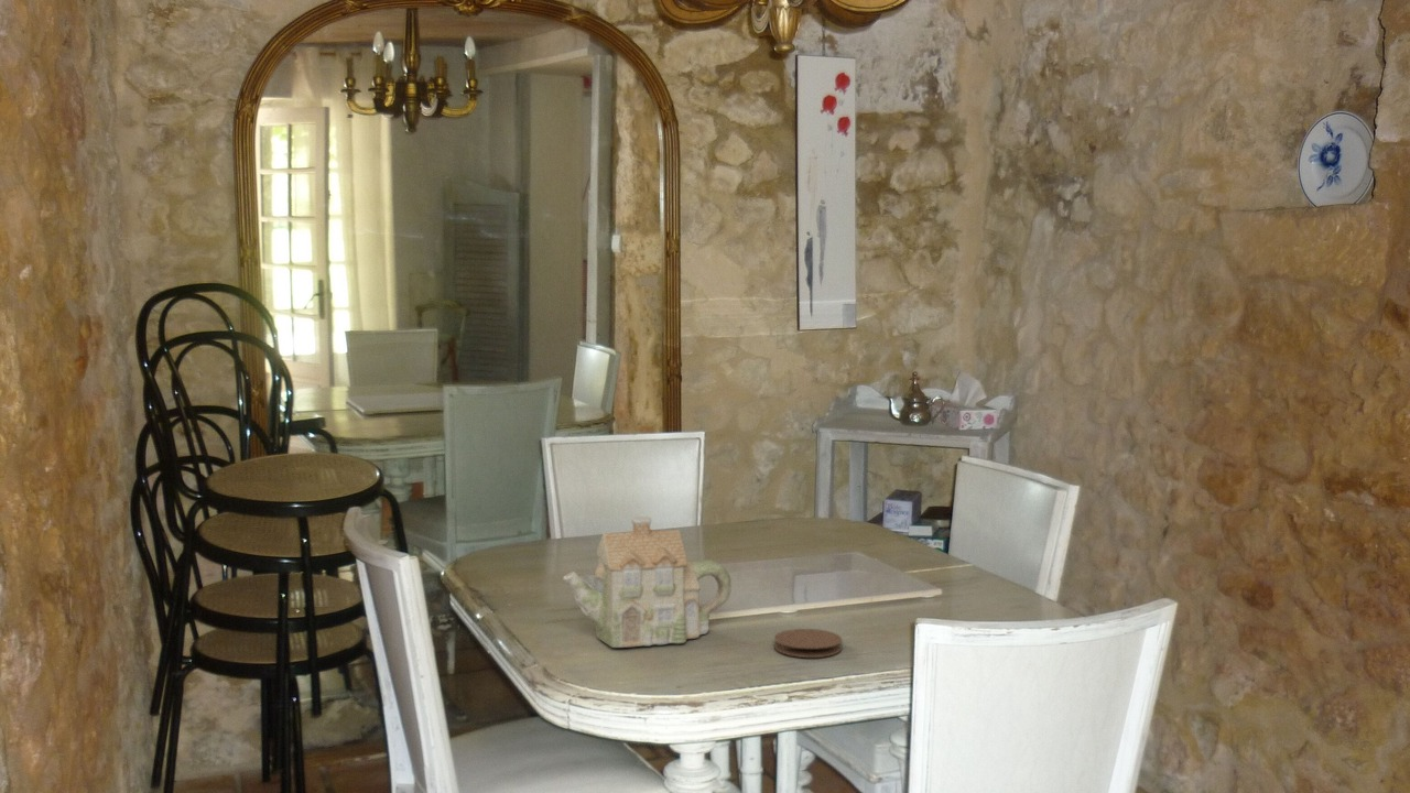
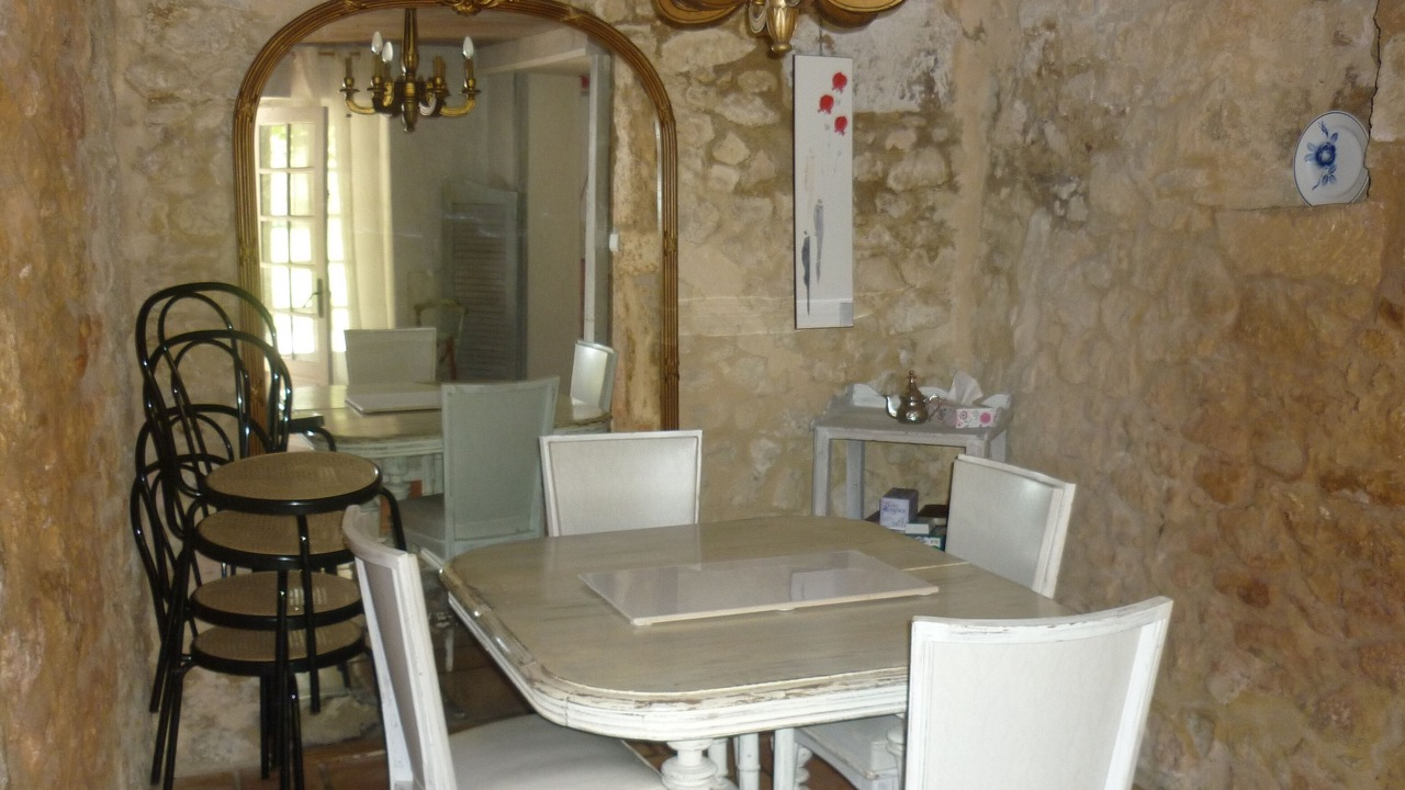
- coaster (807, 642)
- teapot (648, 576)
